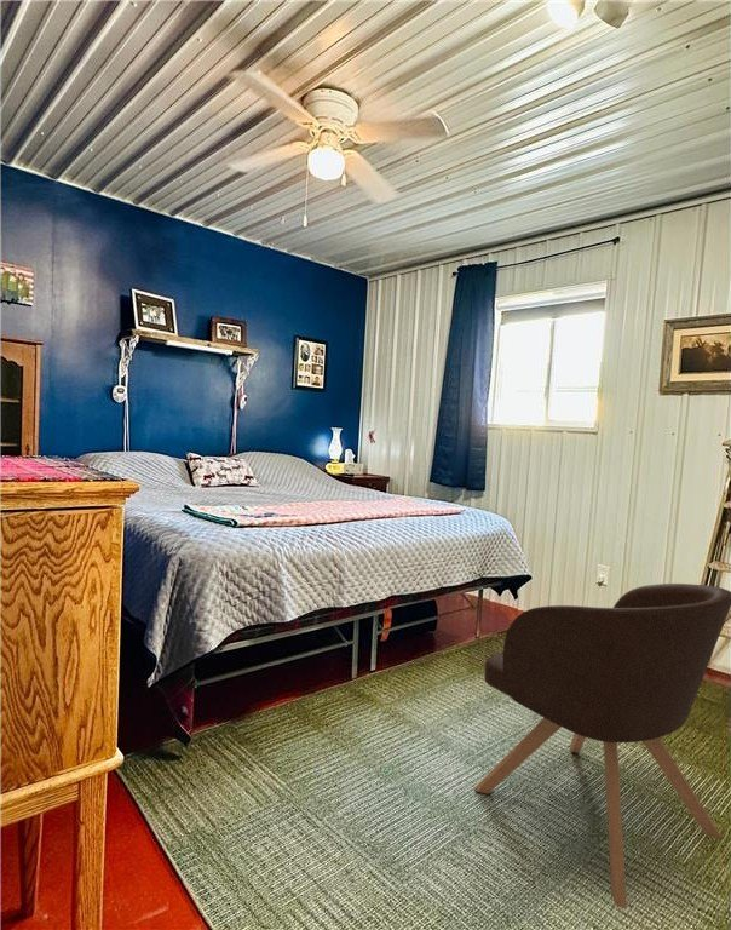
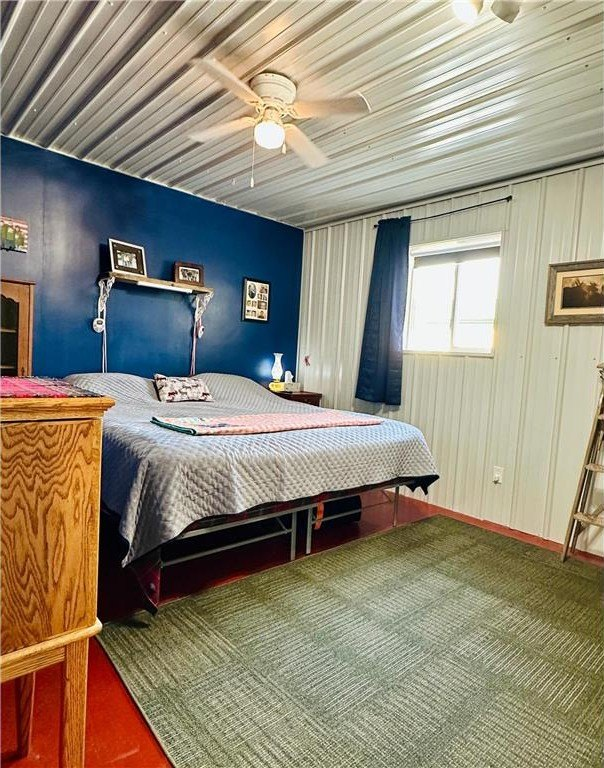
- armchair (602, 694)
